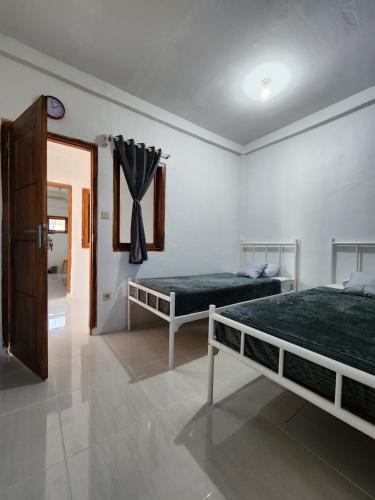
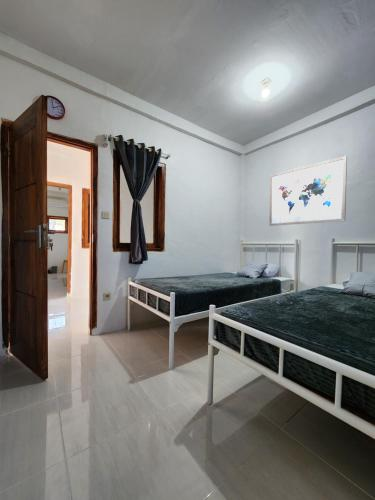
+ wall art (303, 195)
